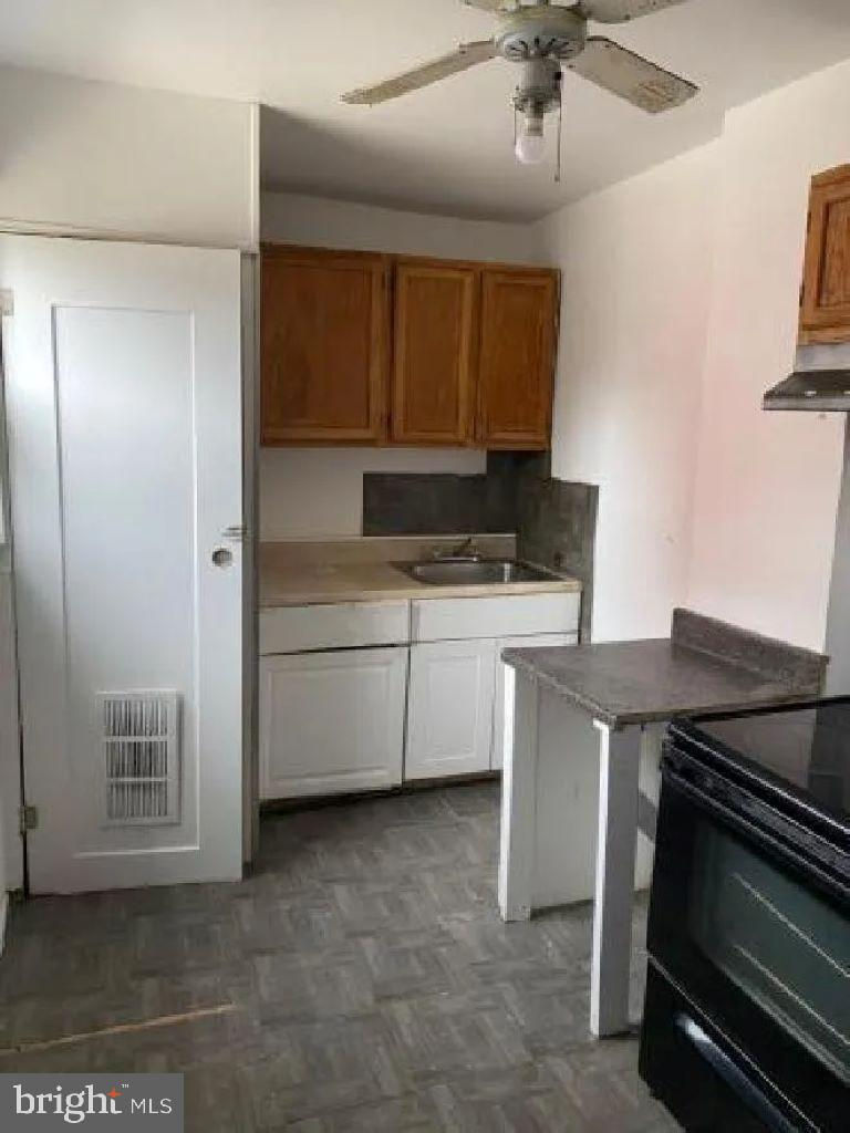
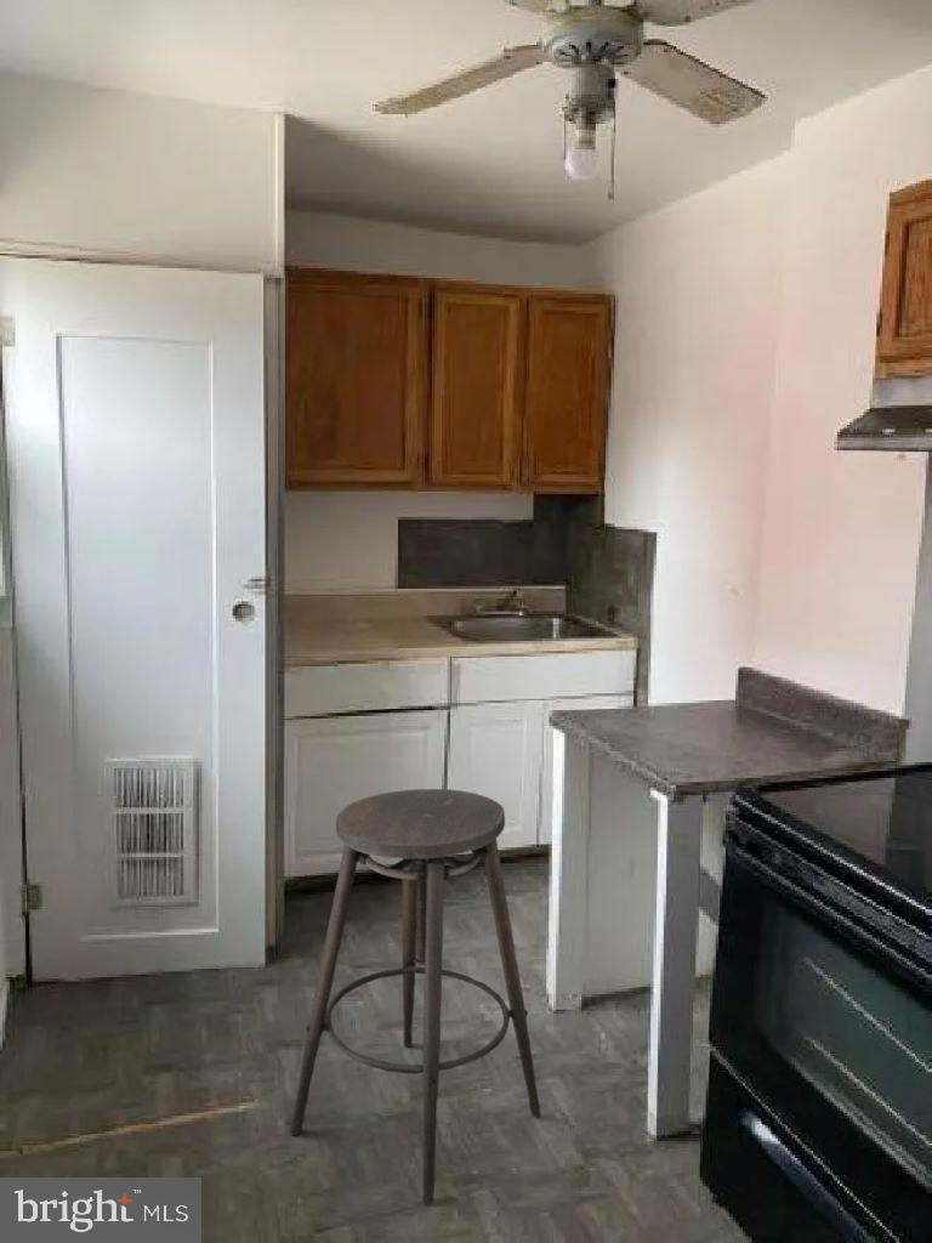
+ stool (424, 963)
